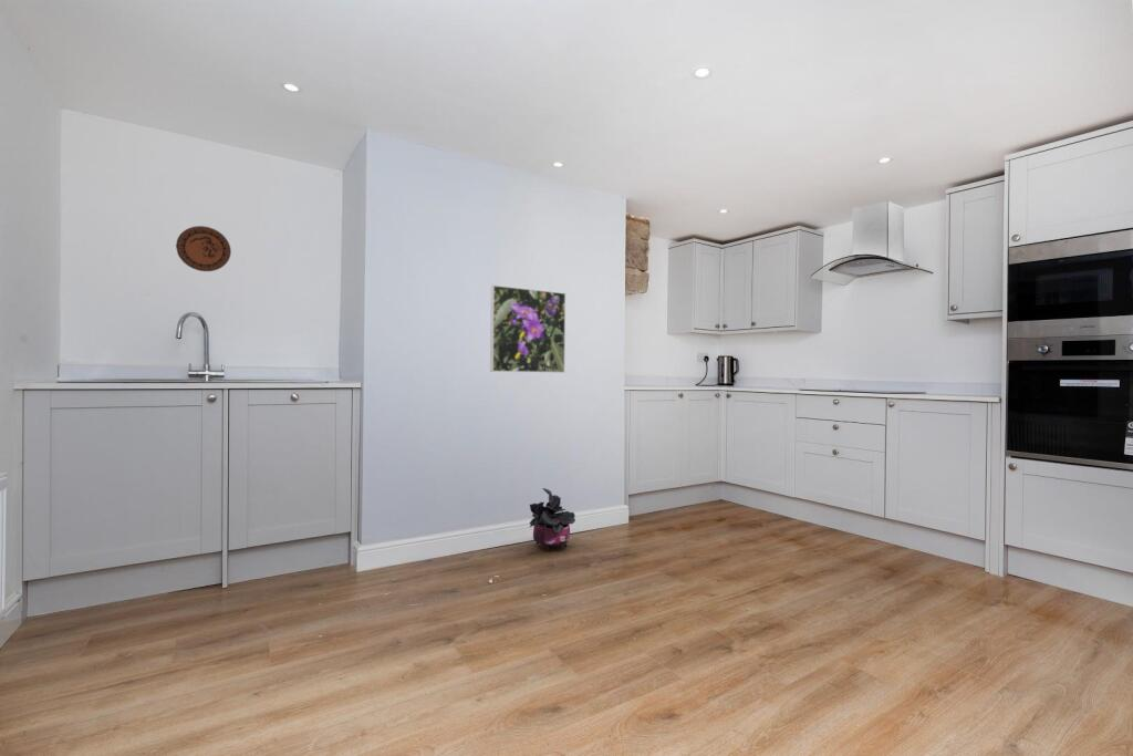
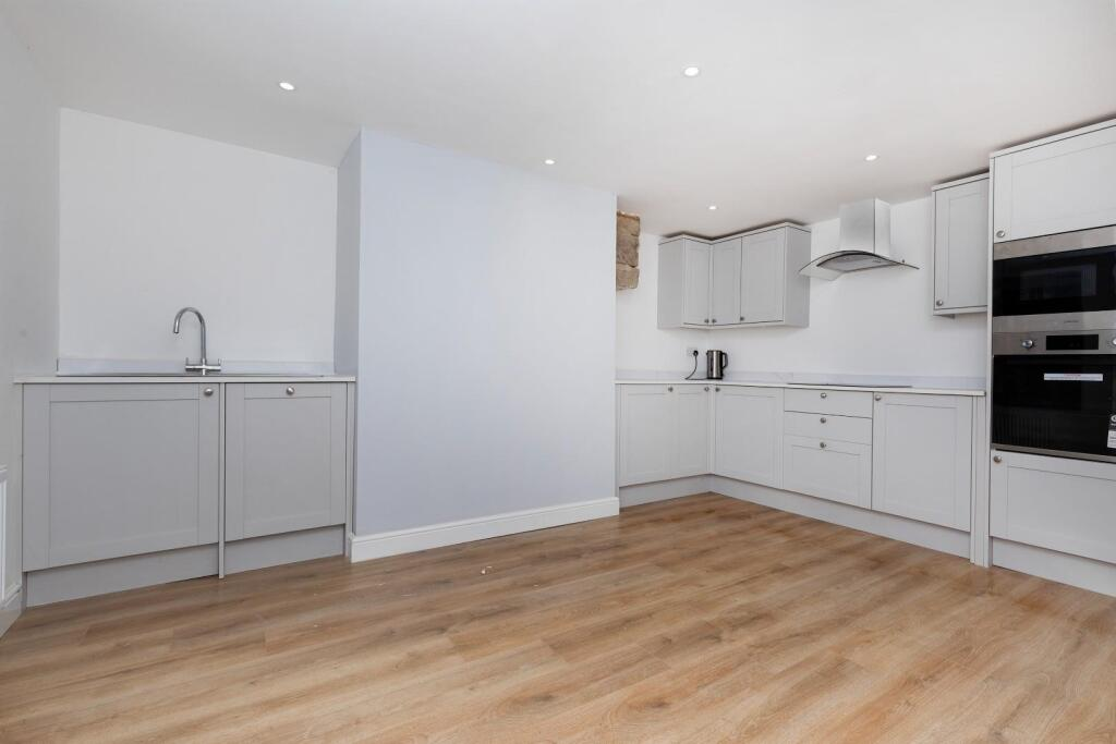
- potted plant (552, 518)
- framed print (529, 330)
- decorative plate (204, 248)
